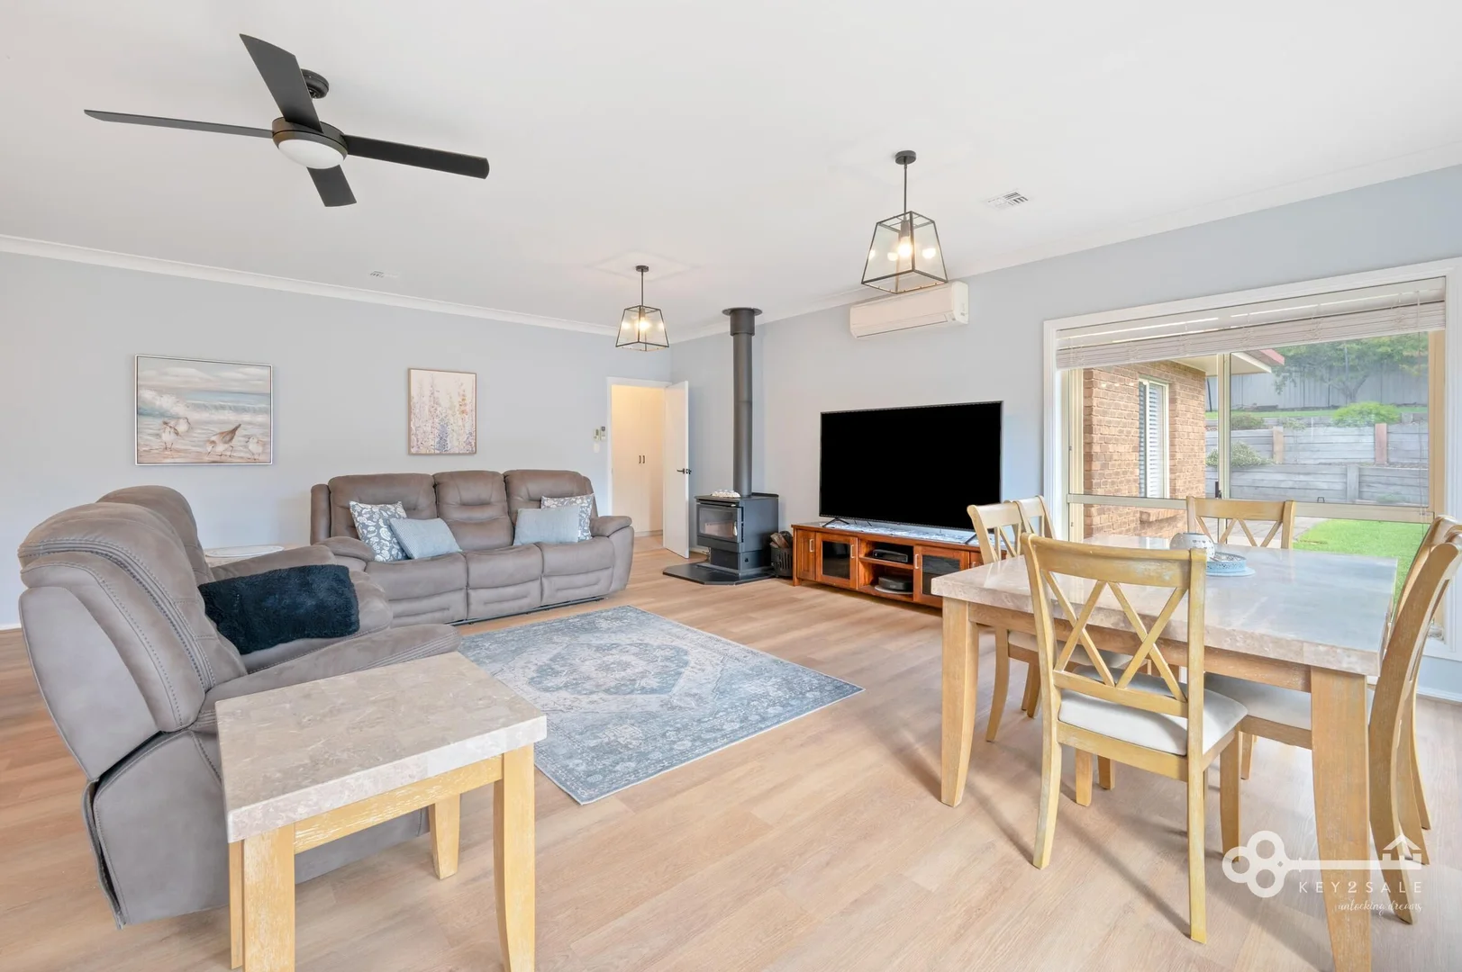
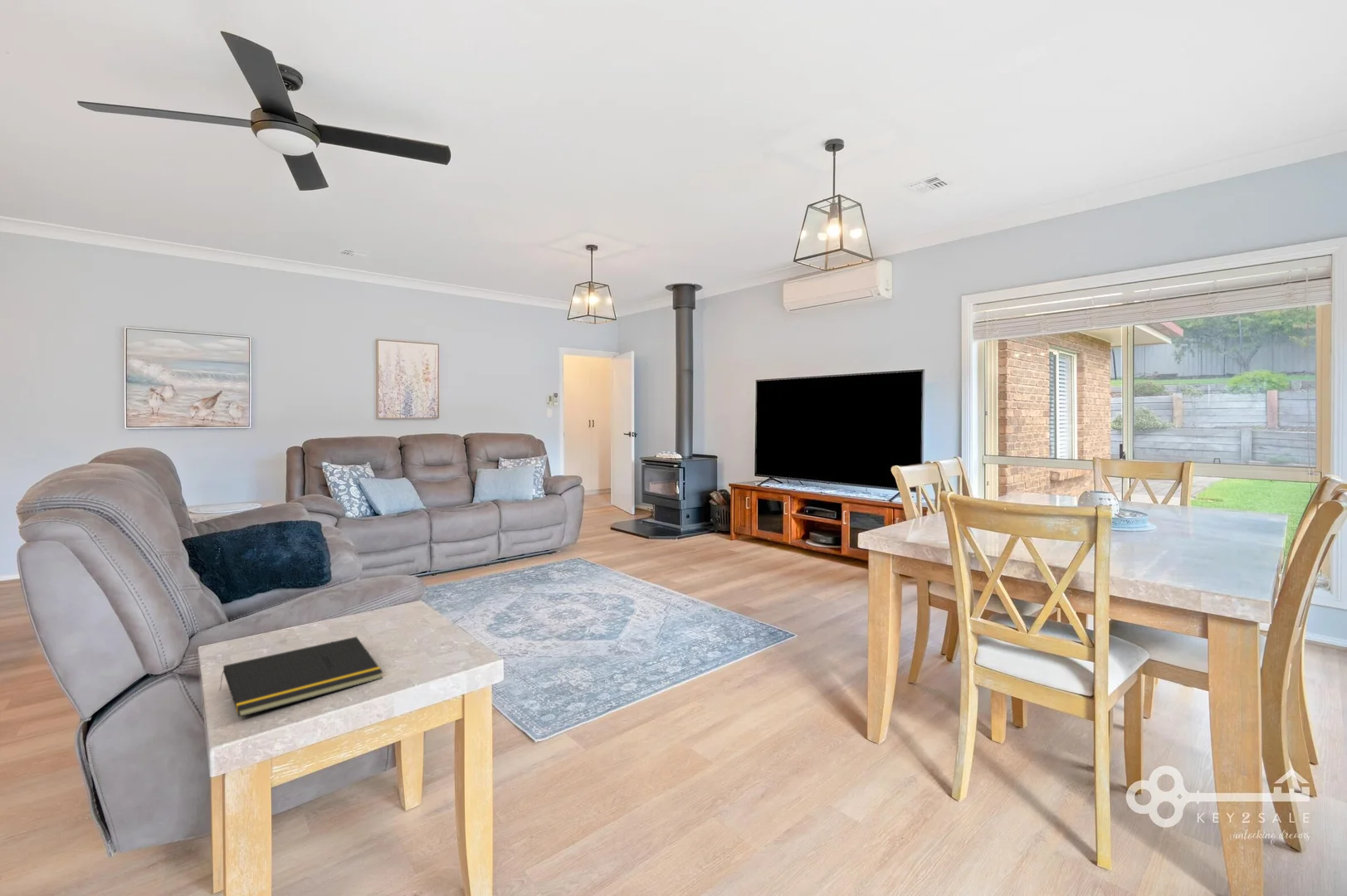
+ notepad (305, 672)
